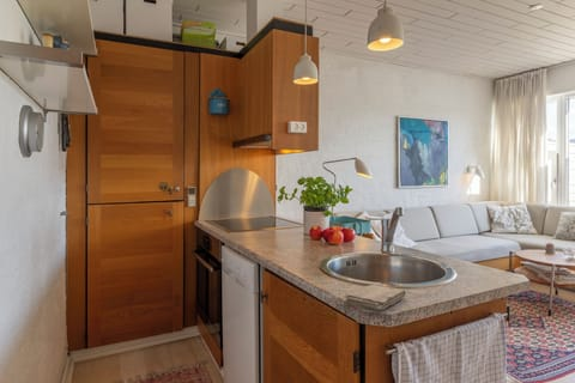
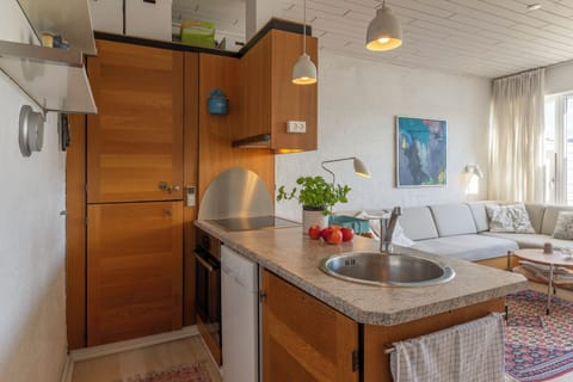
- washcloth (375, 294)
